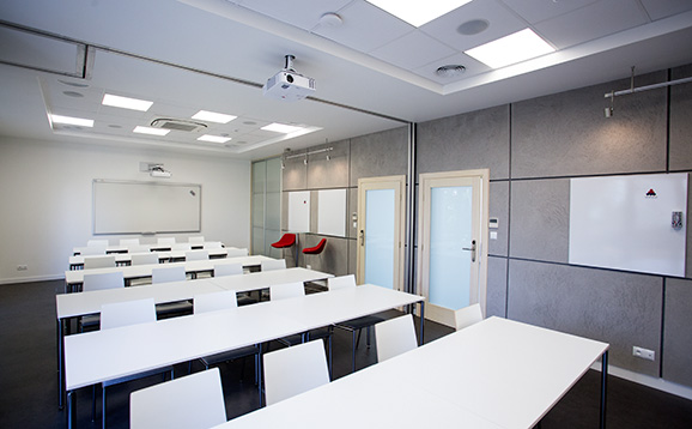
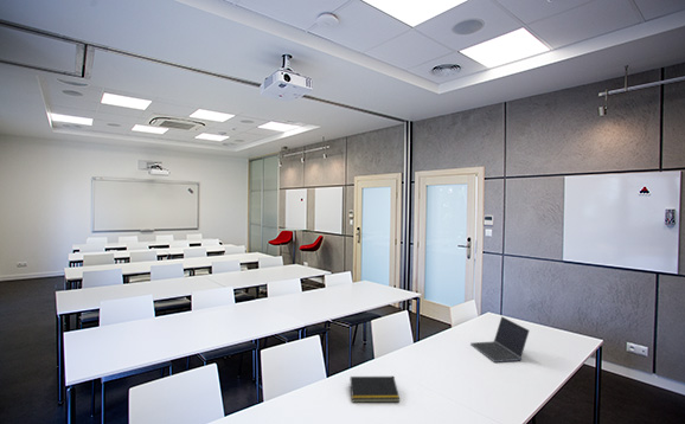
+ notepad (373, 388)
+ laptop computer (498, 338)
